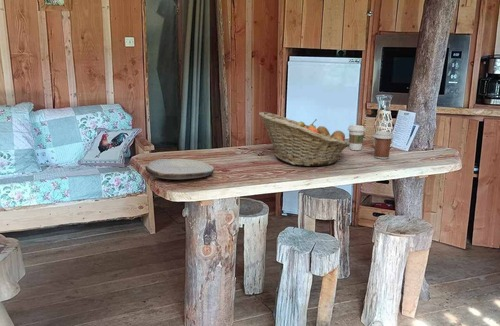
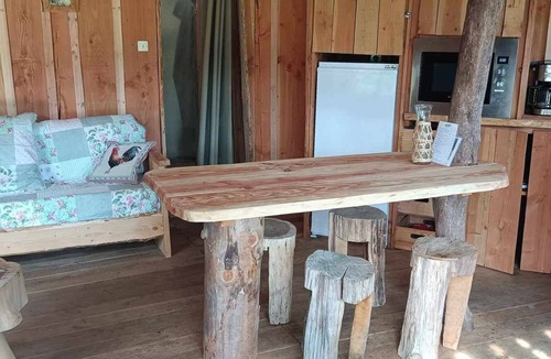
- coffee cup (356, 137)
- coffee cup (382, 145)
- fruit basket (302, 136)
- plate (180, 169)
